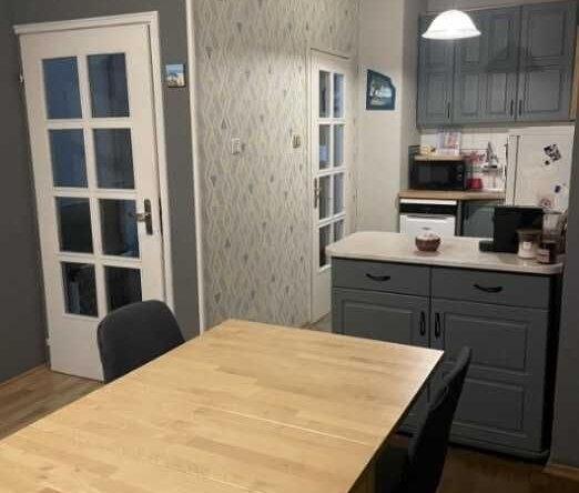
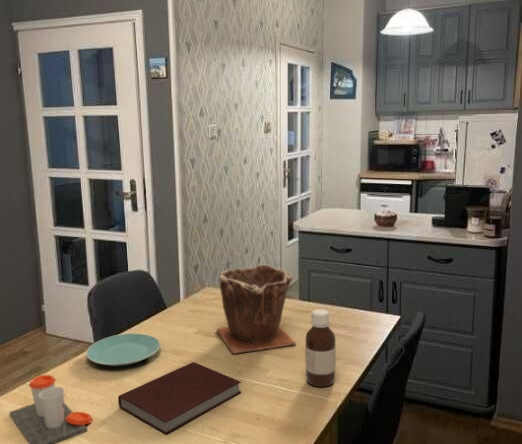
+ plate (124, 351)
+ plant pot (254, 304)
+ cup (51, 402)
+ notebook (181, 394)
+ bottle (320, 347)
